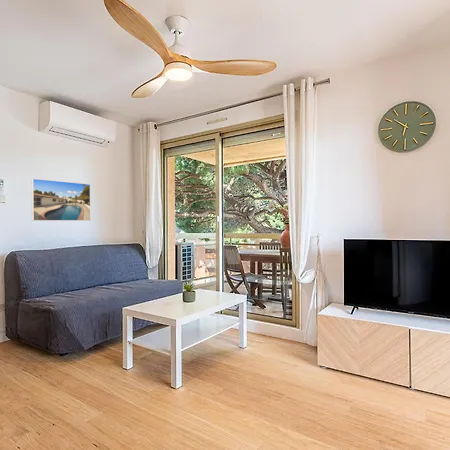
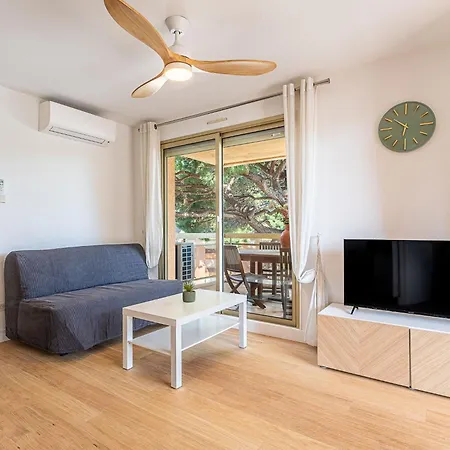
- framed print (62, 201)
